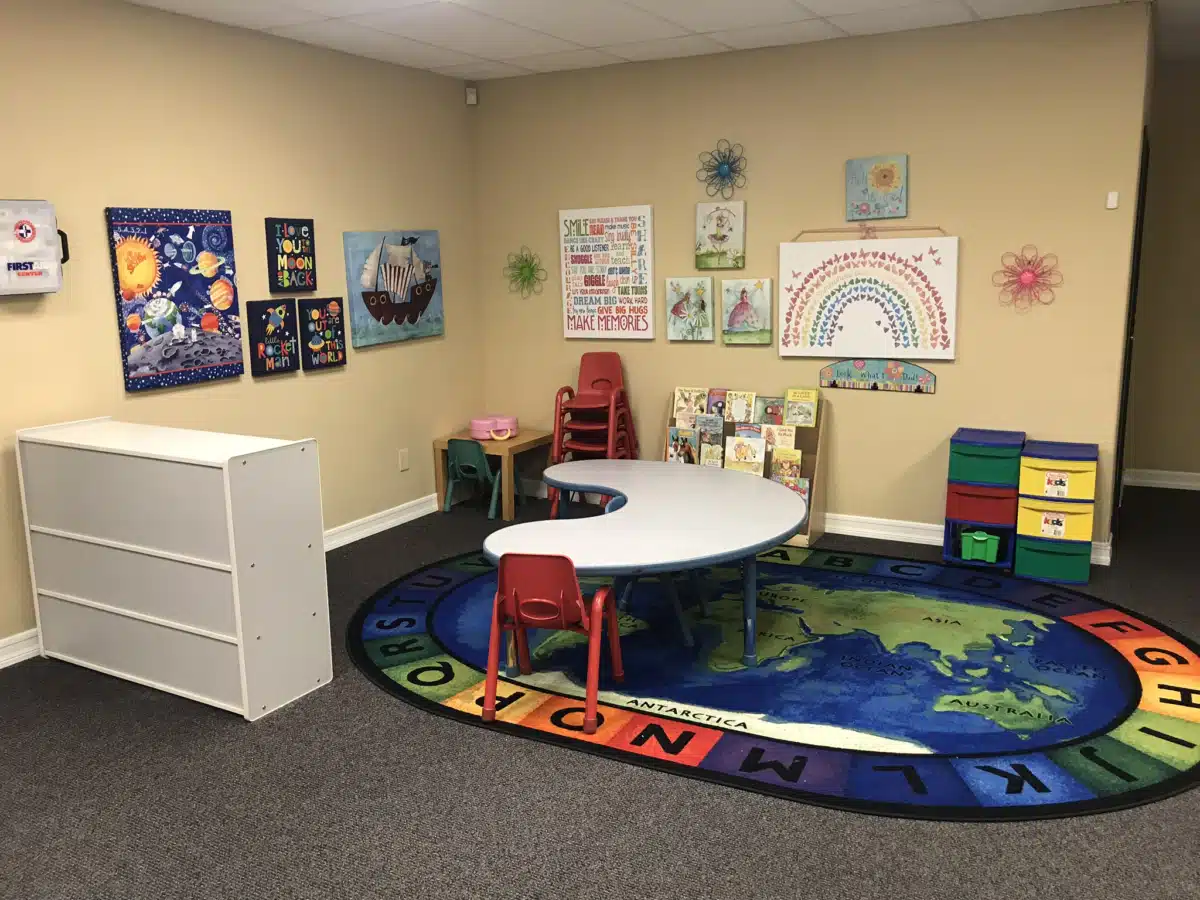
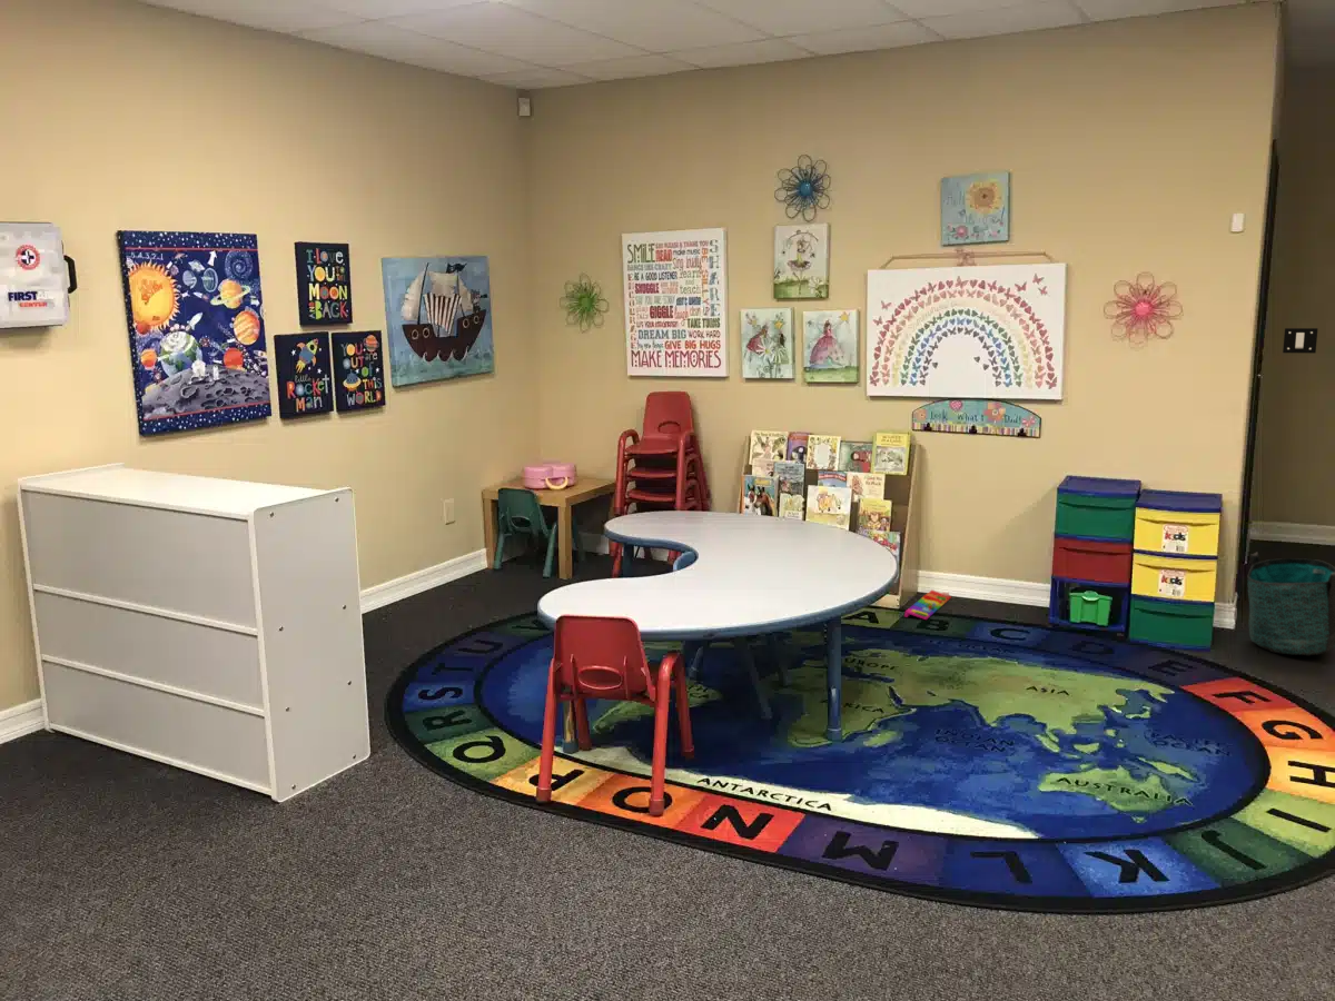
+ storage basket (1294, 604)
+ knob puzzle (928, 602)
+ light switch (1299, 340)
